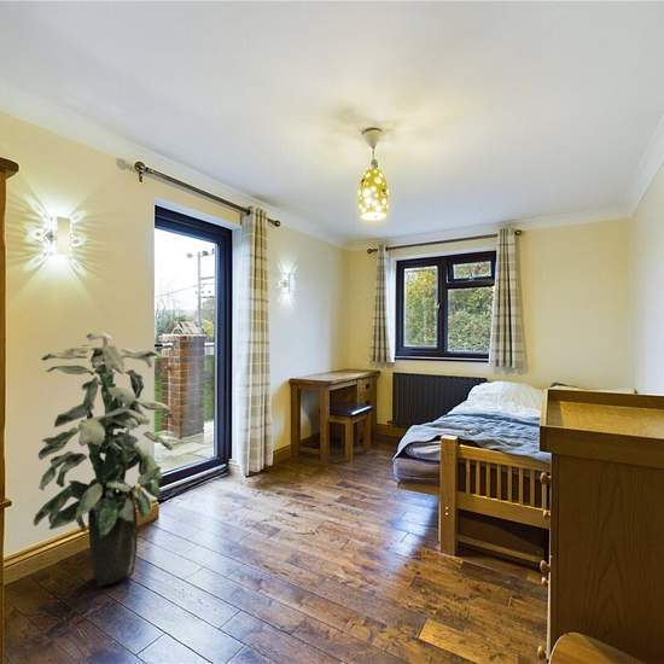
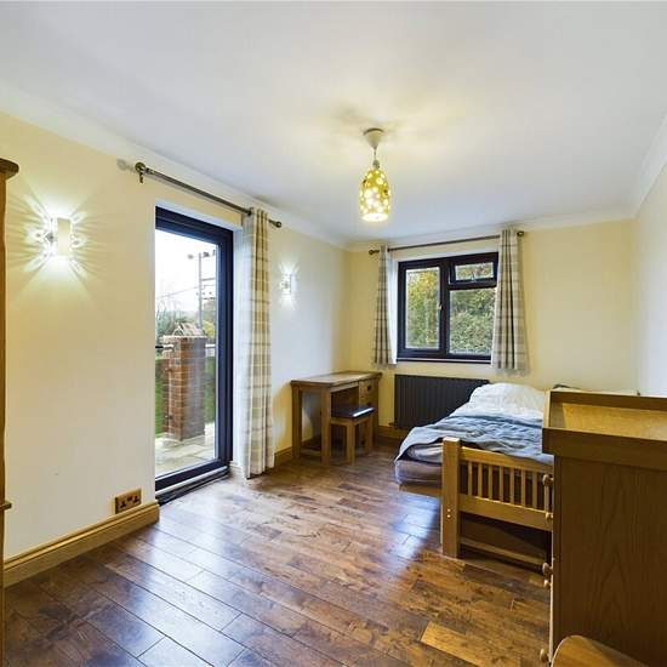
- indoor plant (104, 453)
